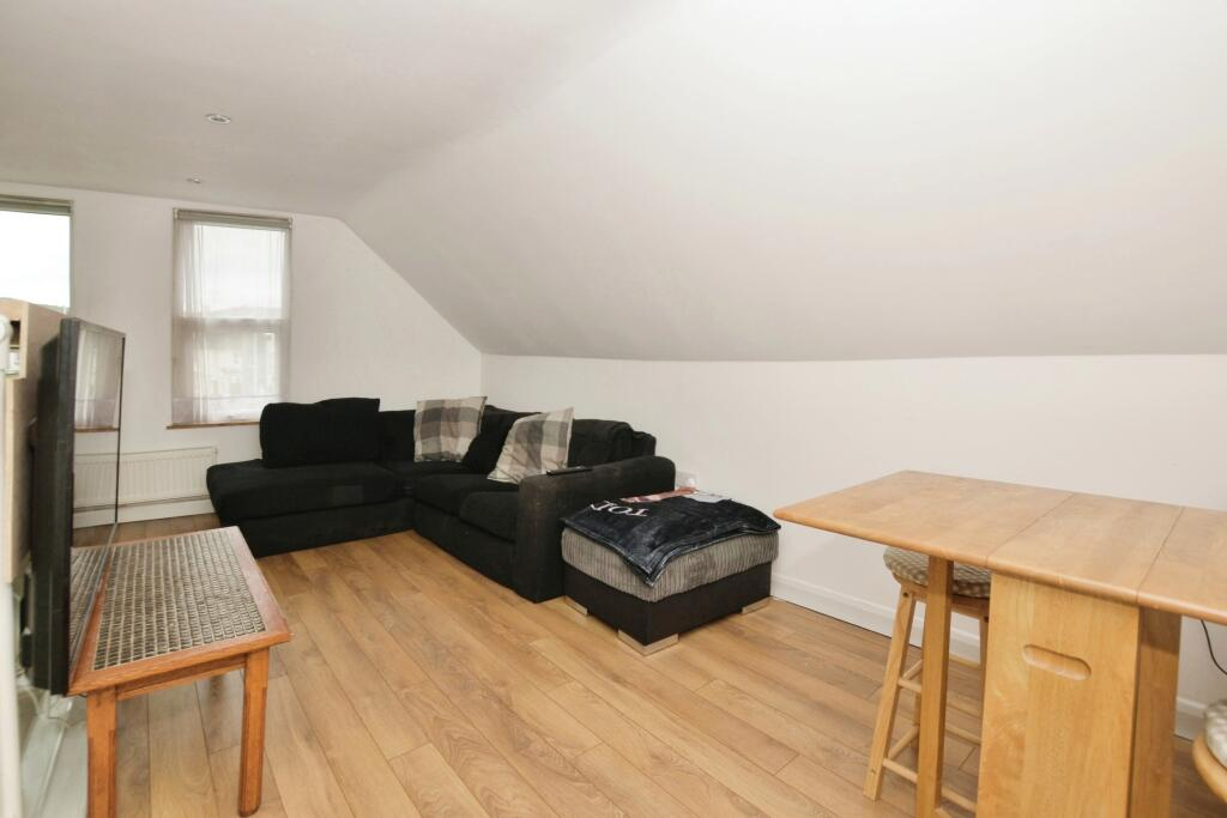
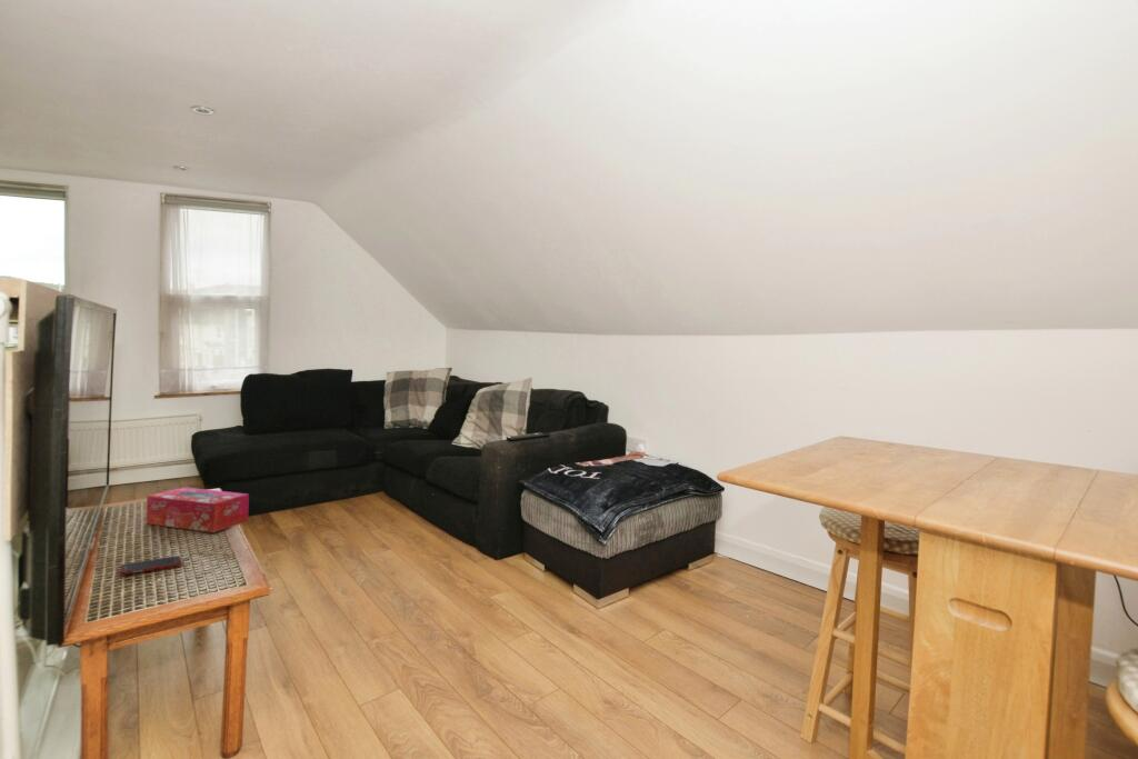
+ tissue box (198, 508)
+ cell phone (151, 565)
